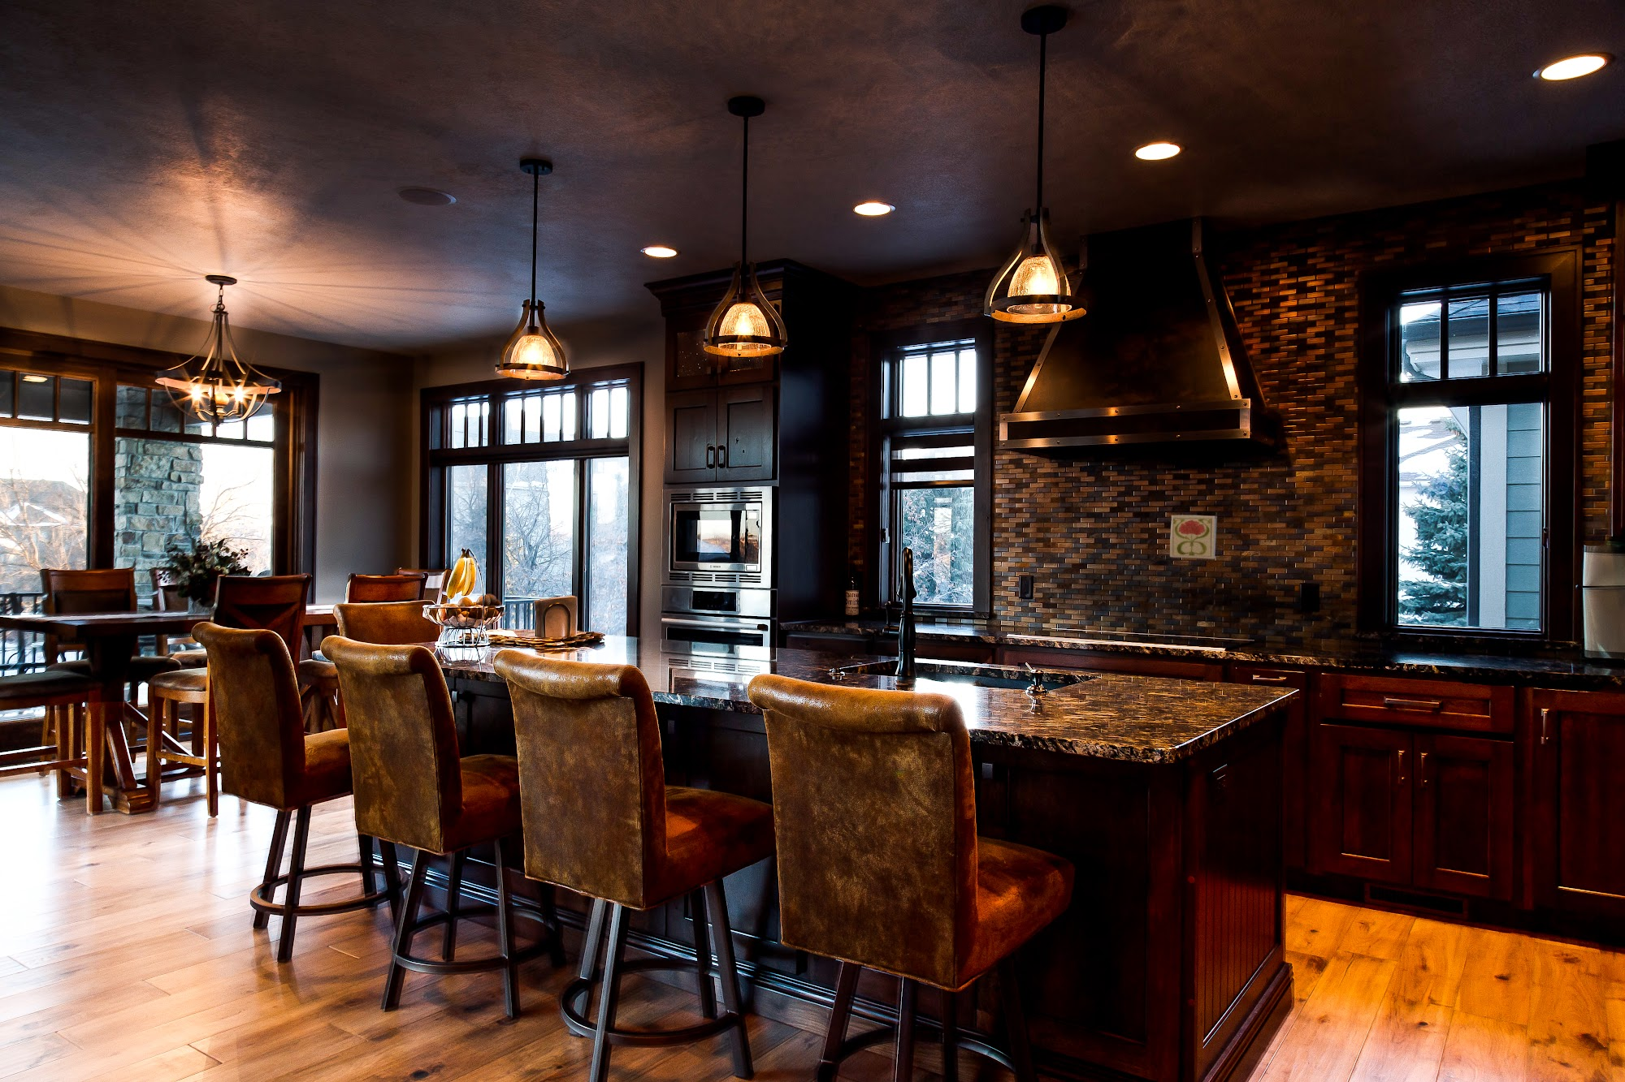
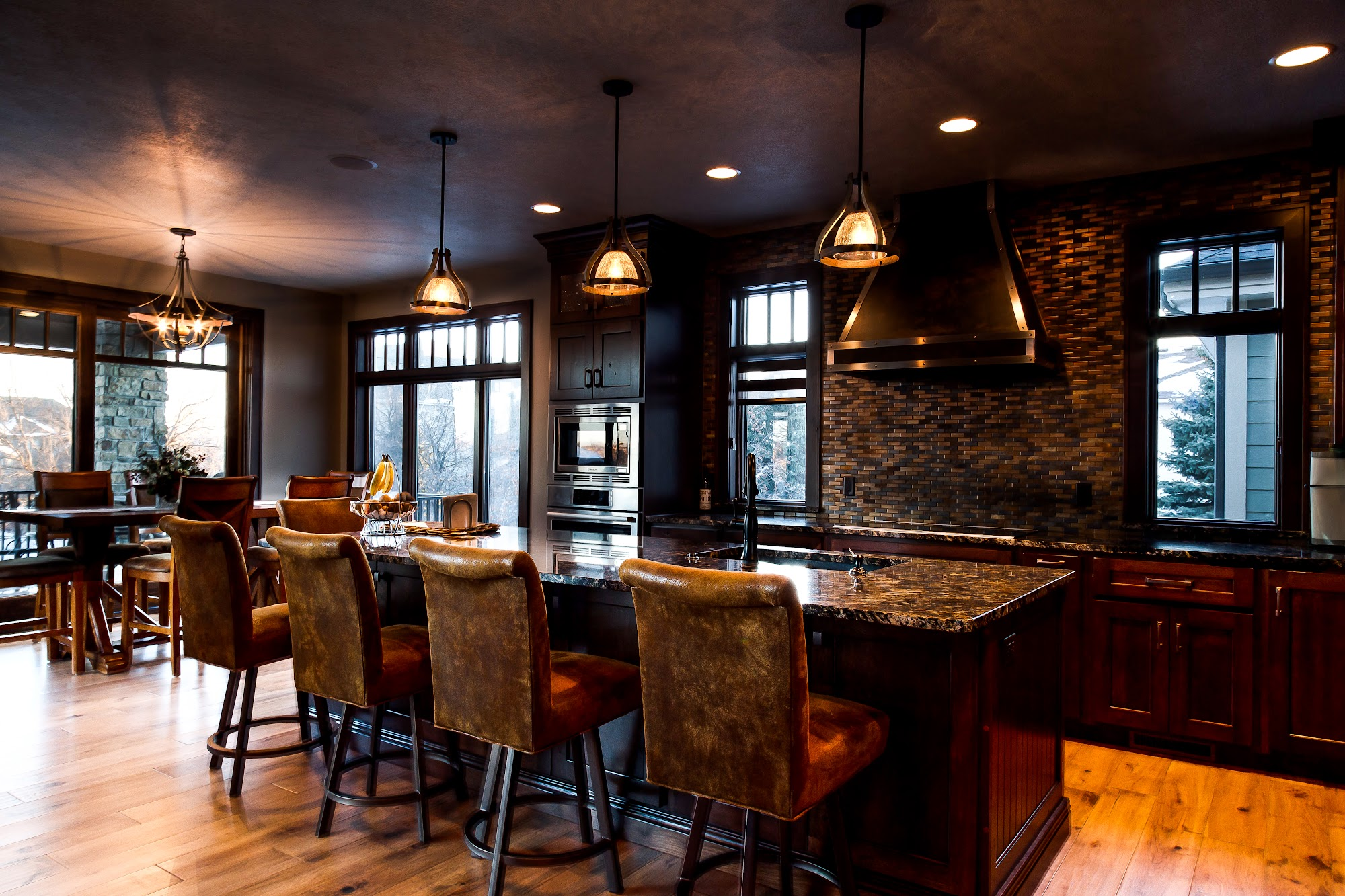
- decorative tile (1192, 536)
